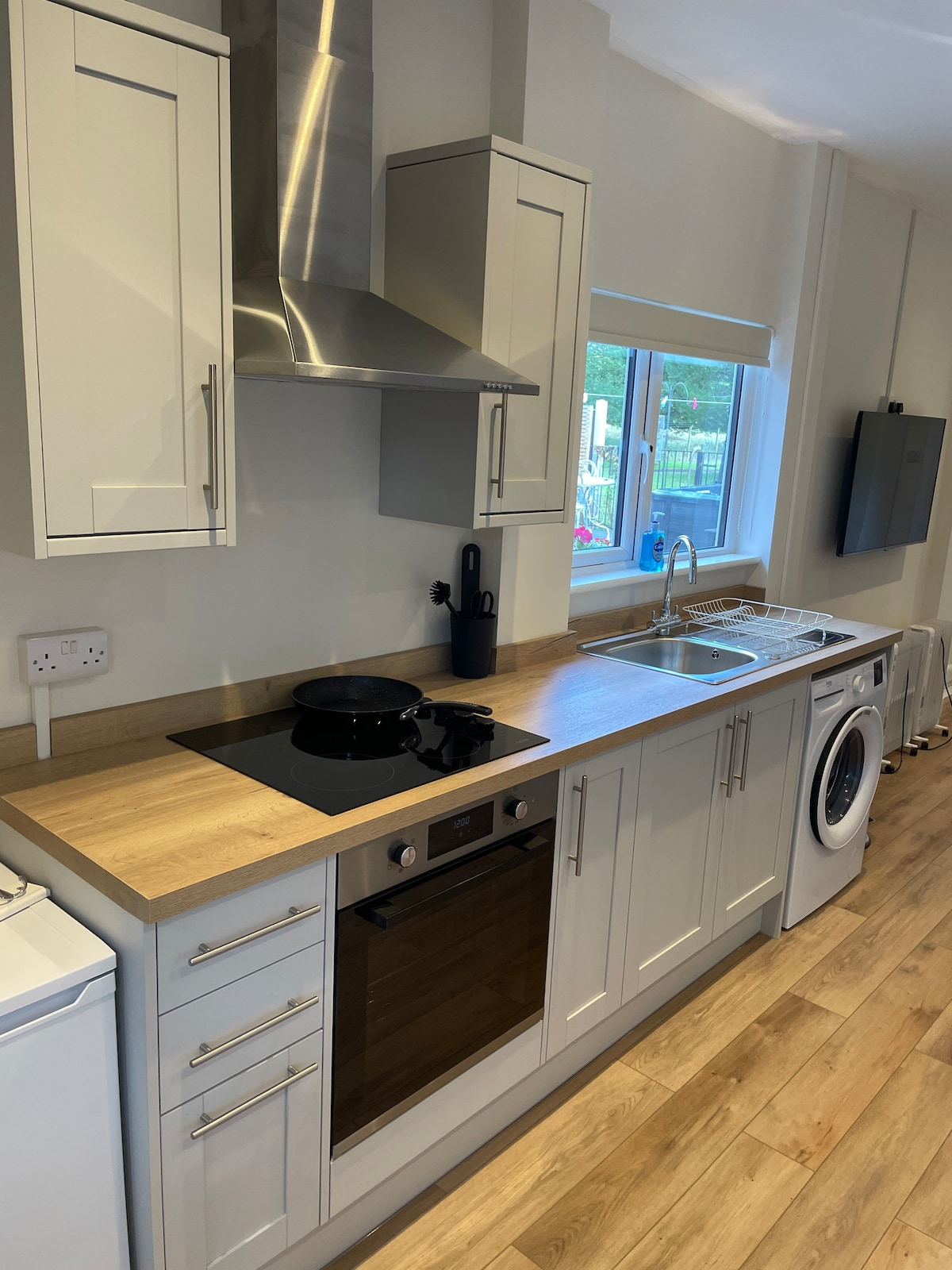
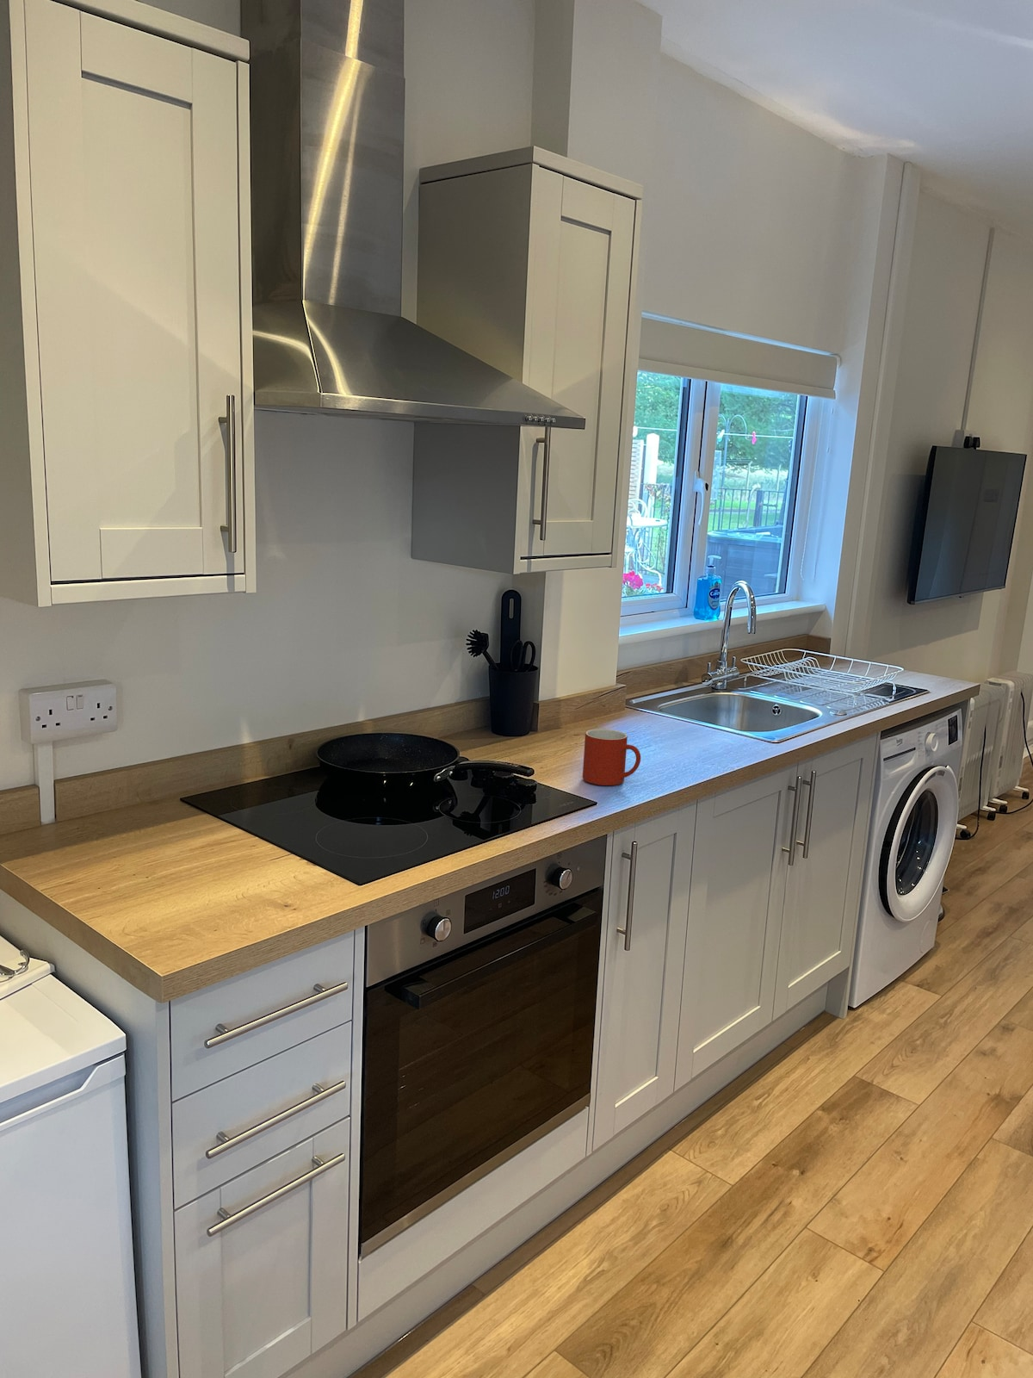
+ mug (613, 757)
